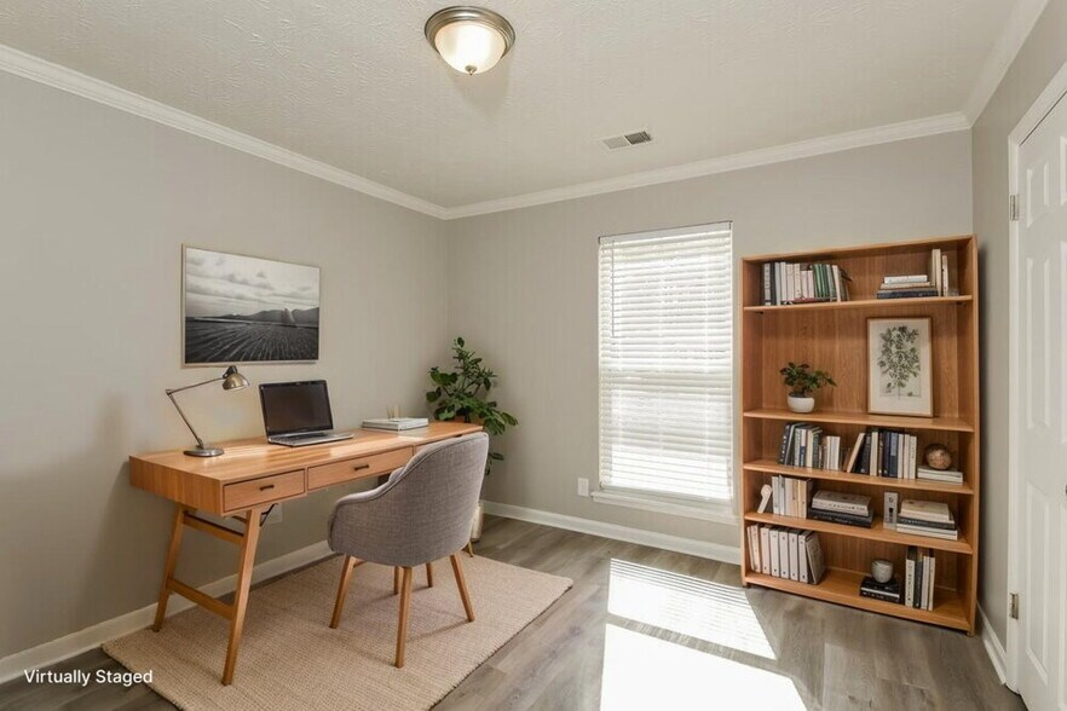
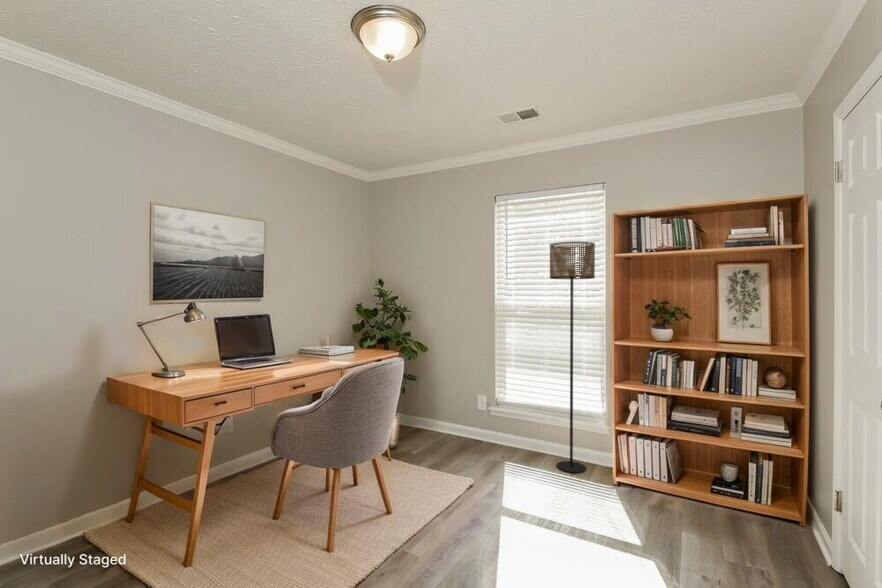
+ floor lamp (571, 355)
